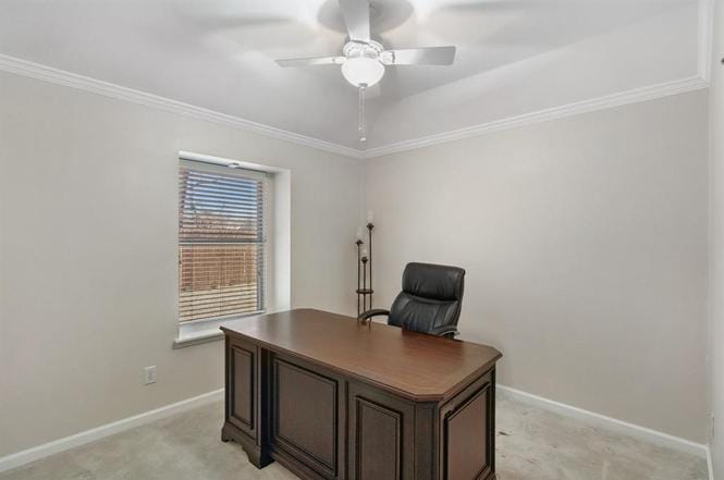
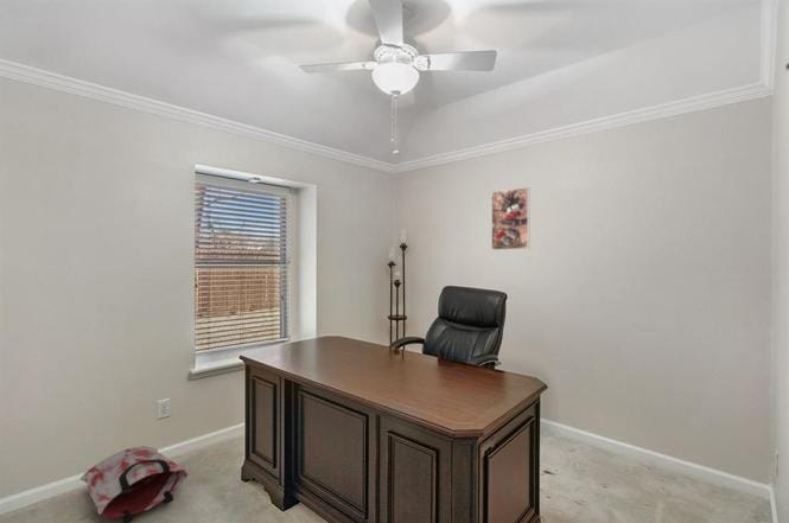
+ bag (134, 473)
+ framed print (509, 219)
